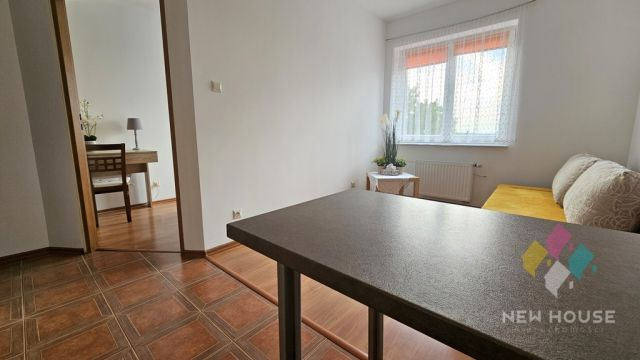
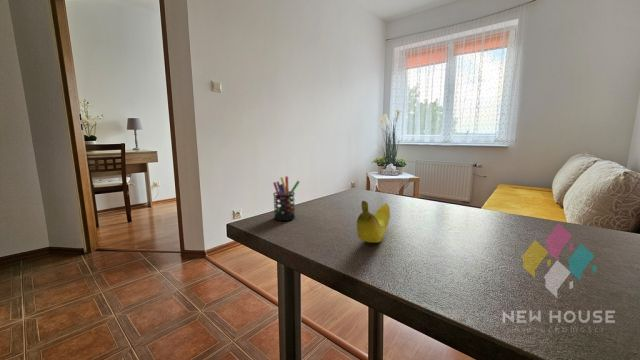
+ pen holder (286, 196)
+ fruit (375, 214)
